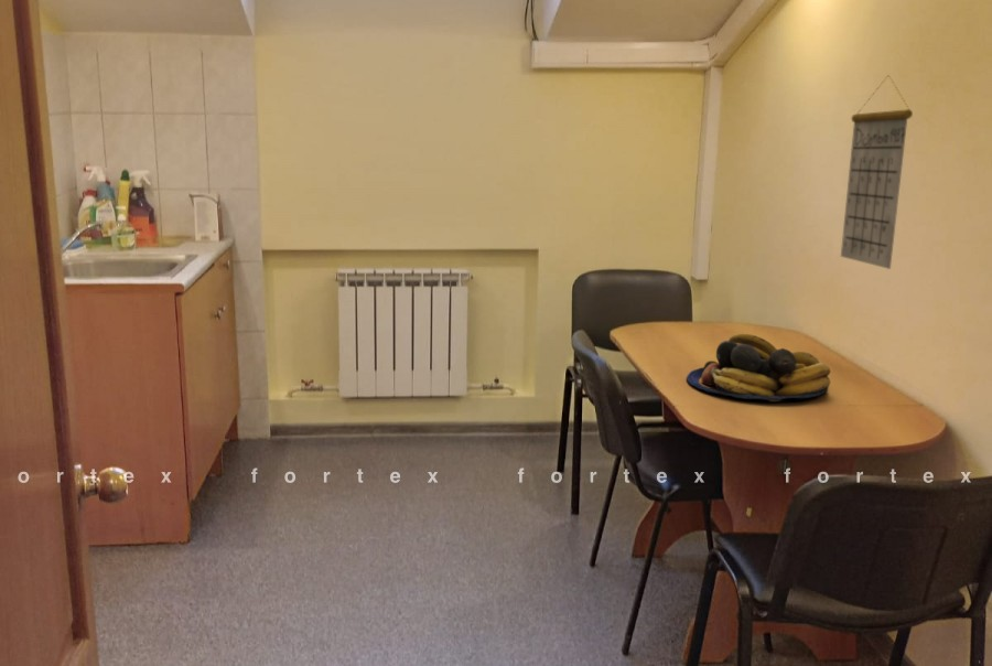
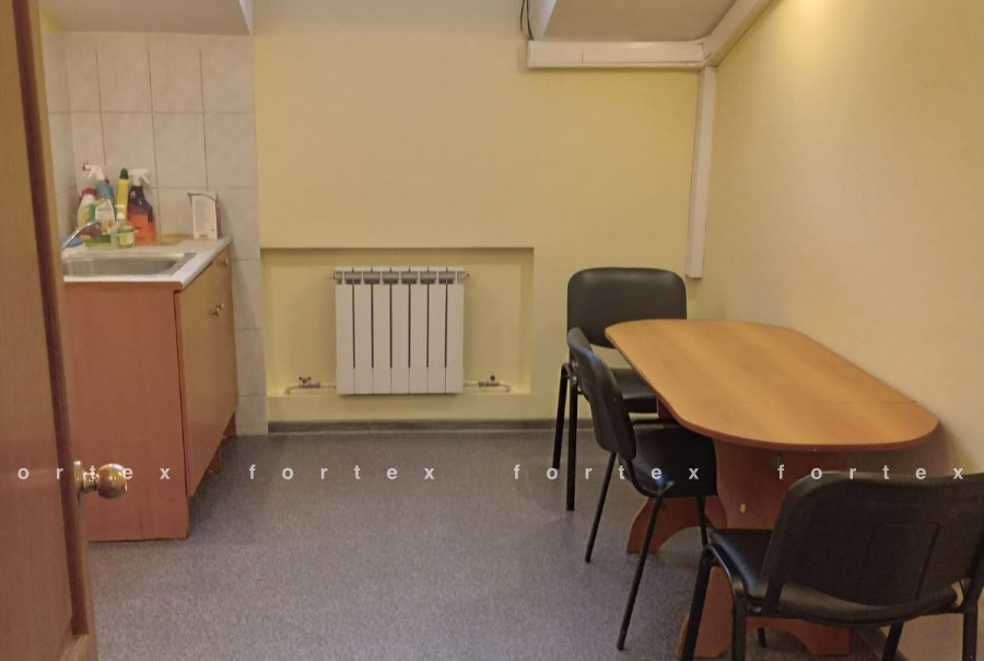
- fruit bowl (757, 359)
- calendar (874, 170)
